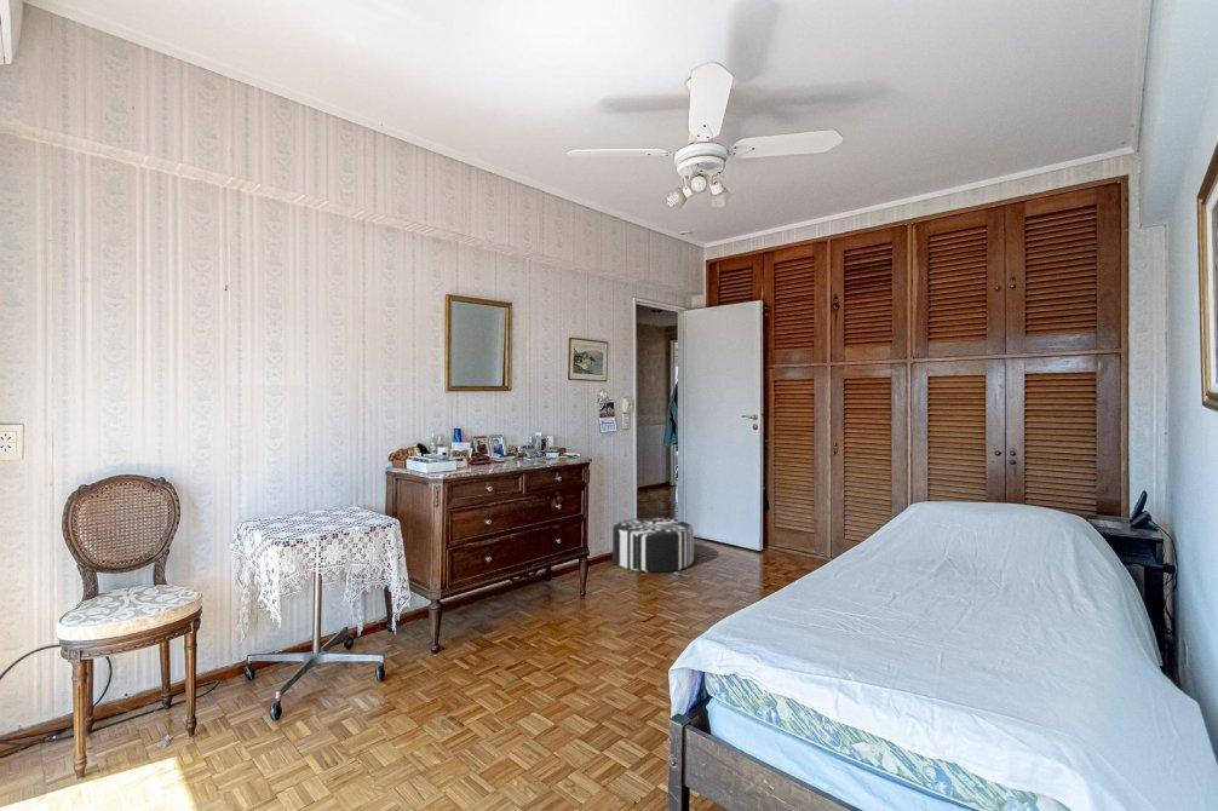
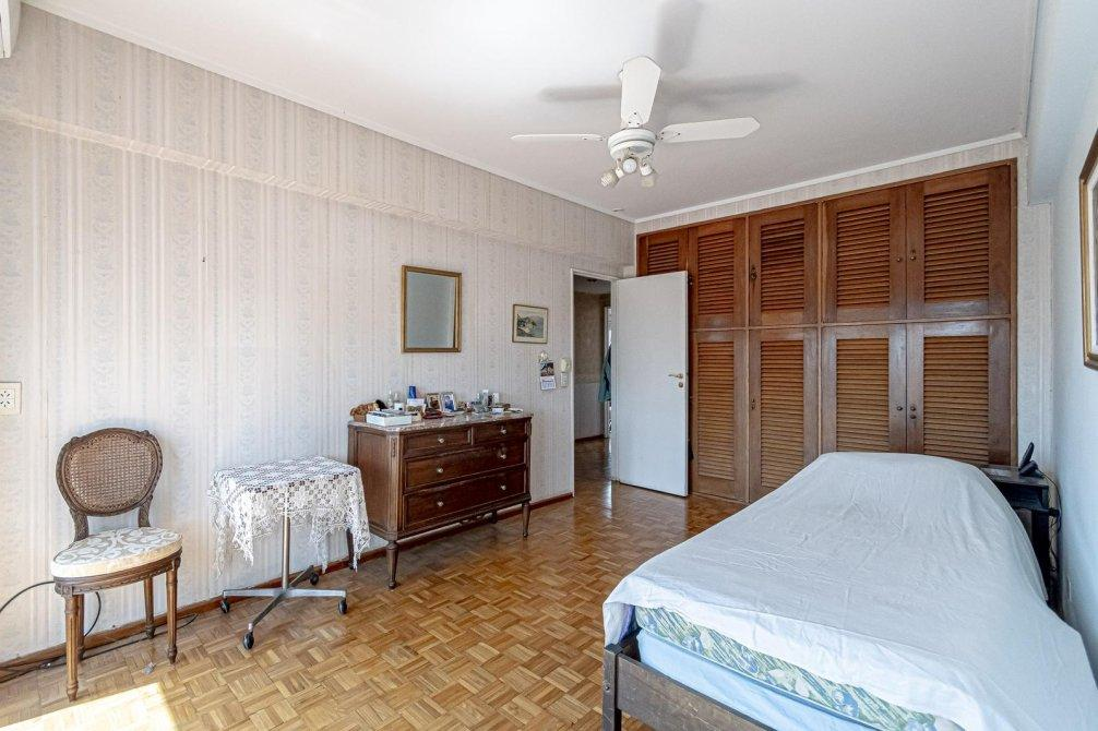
- pouf (653, 542)
